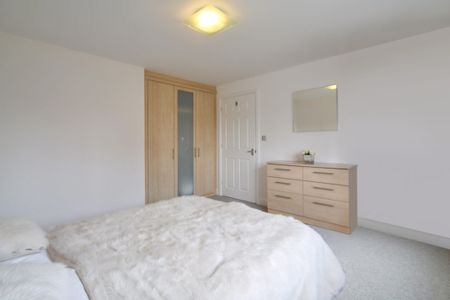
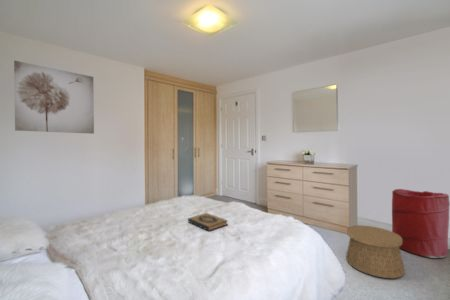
+ laundry hamper (418, 218)
+ basket (373, 248)
+ hardback book (207, 221)
+ wall art (58, 100)
